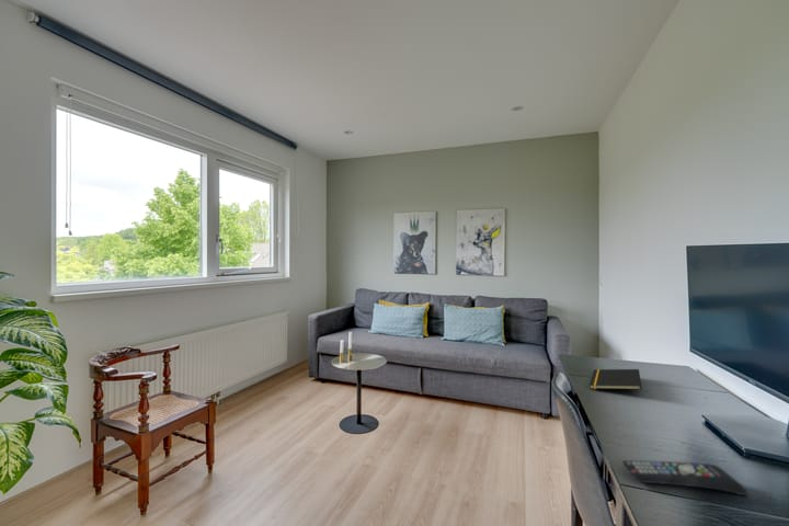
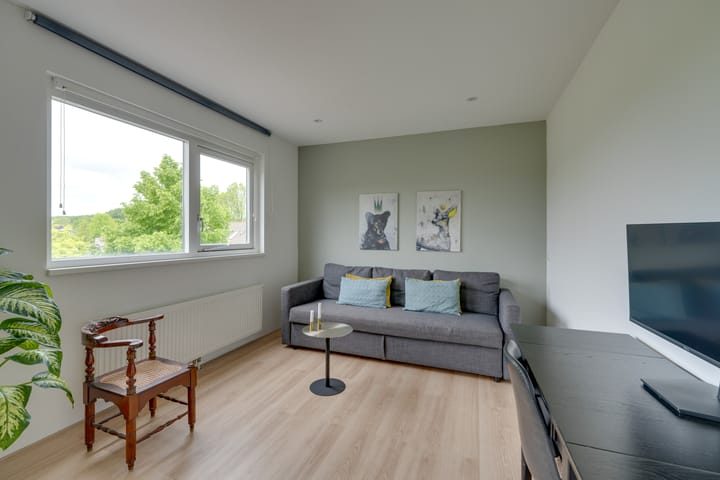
- remote control (681, 474)
- notepad (615, 378)
